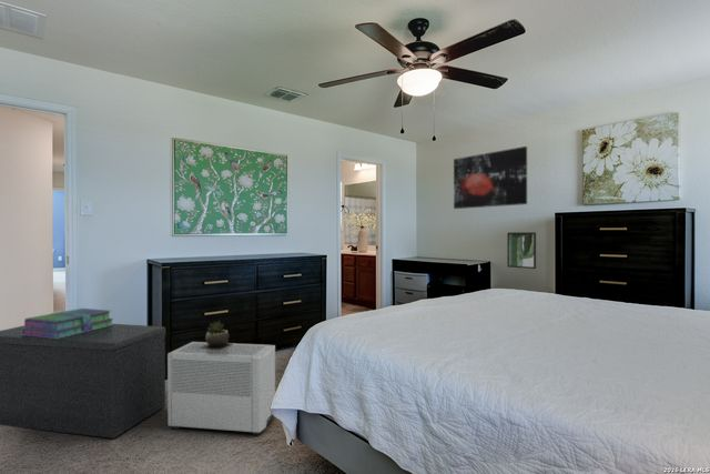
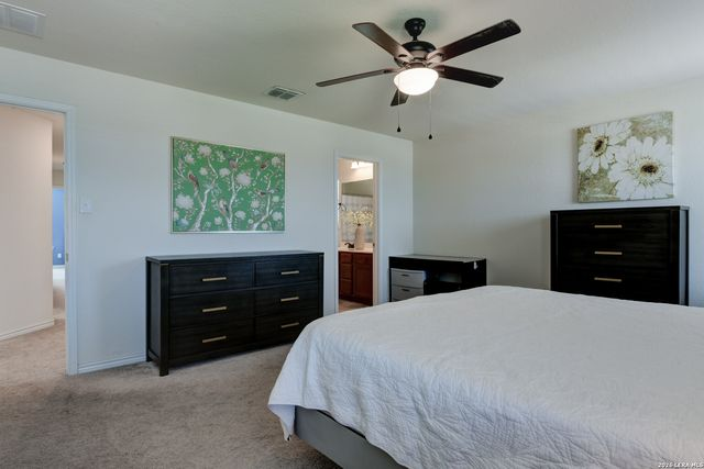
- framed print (520, 250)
- wall art (487, 180)
- stack of books (69, 321)
- air purifier (224, 385)
- succulent plant (216, 333)
- bench (77, 372)
